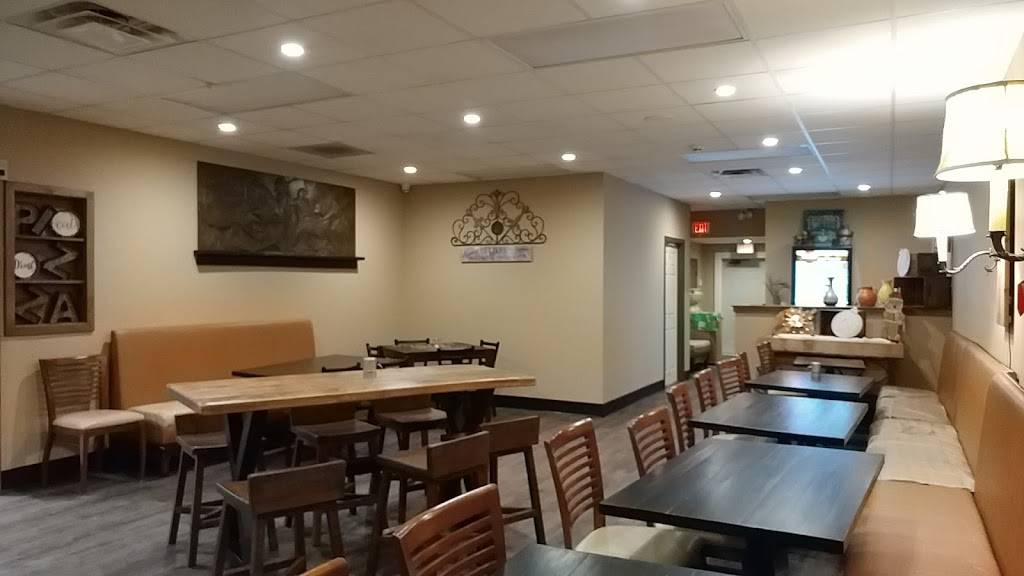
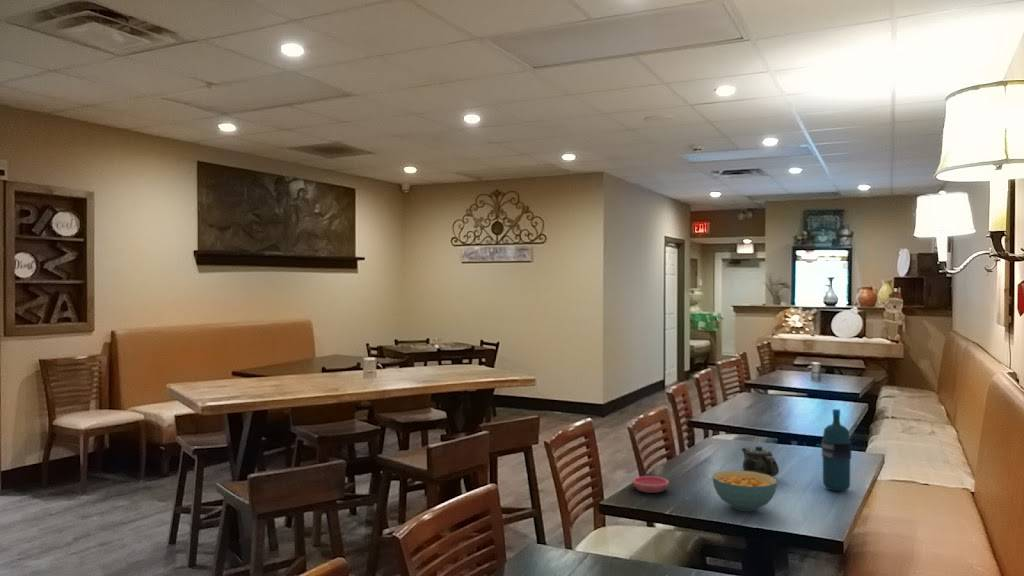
+ saucer (650, 484)
+ chinaware (759, 461)
+ cereal bowl (744, 493)
+ water bottle (836, 449)
